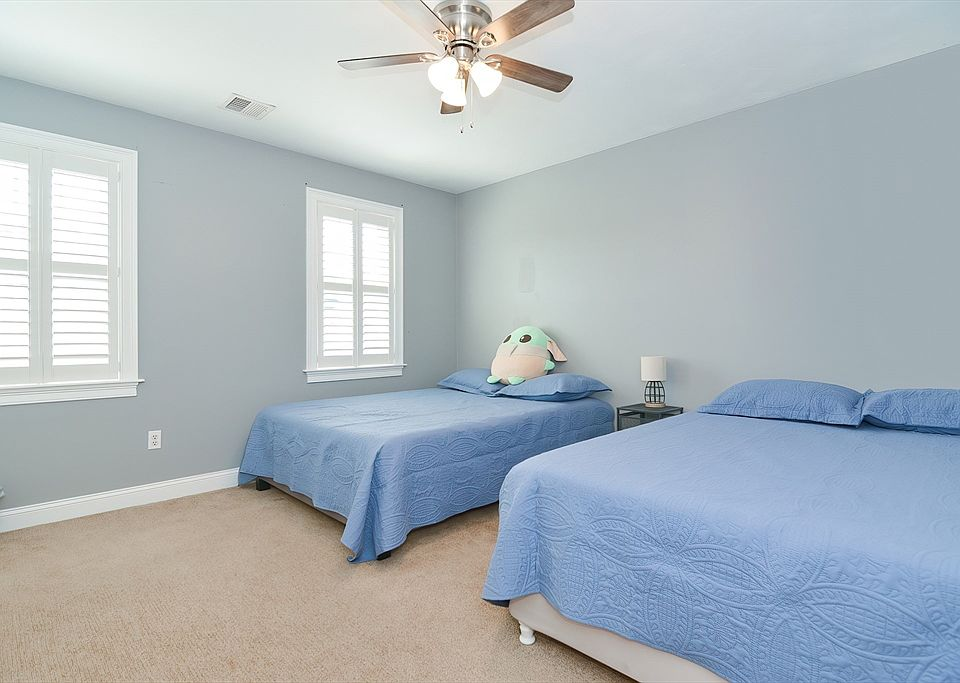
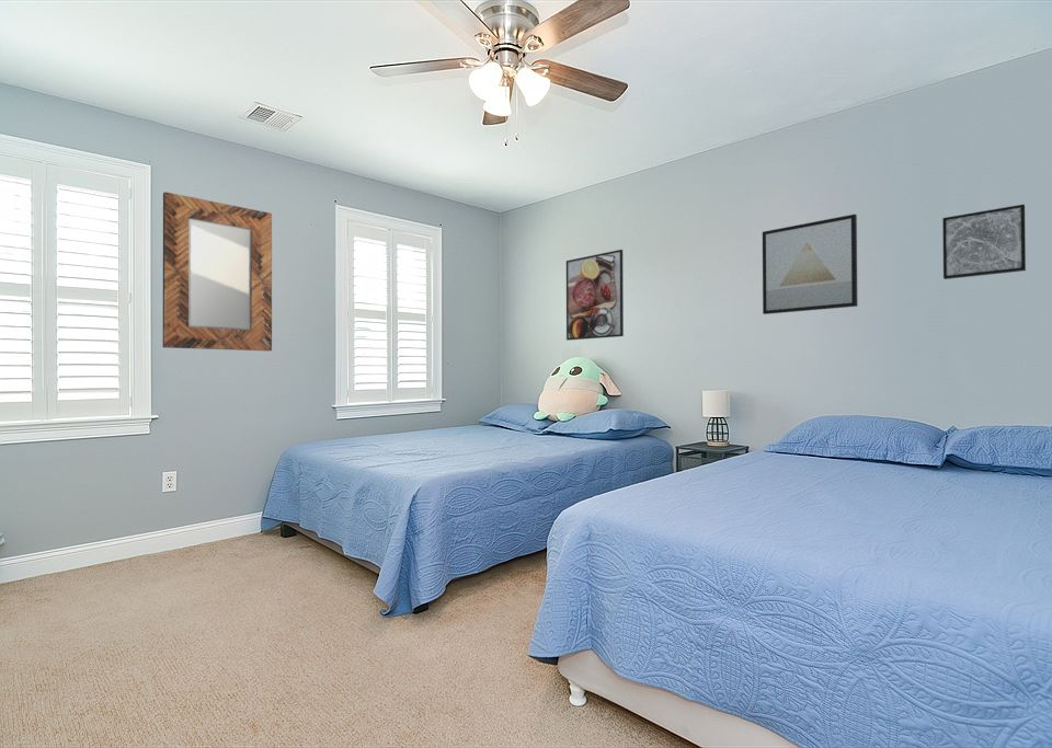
+ home mirror (220, 276)
+ wall art (807, 266)
+ wall art (982, 243)
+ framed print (593, 297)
